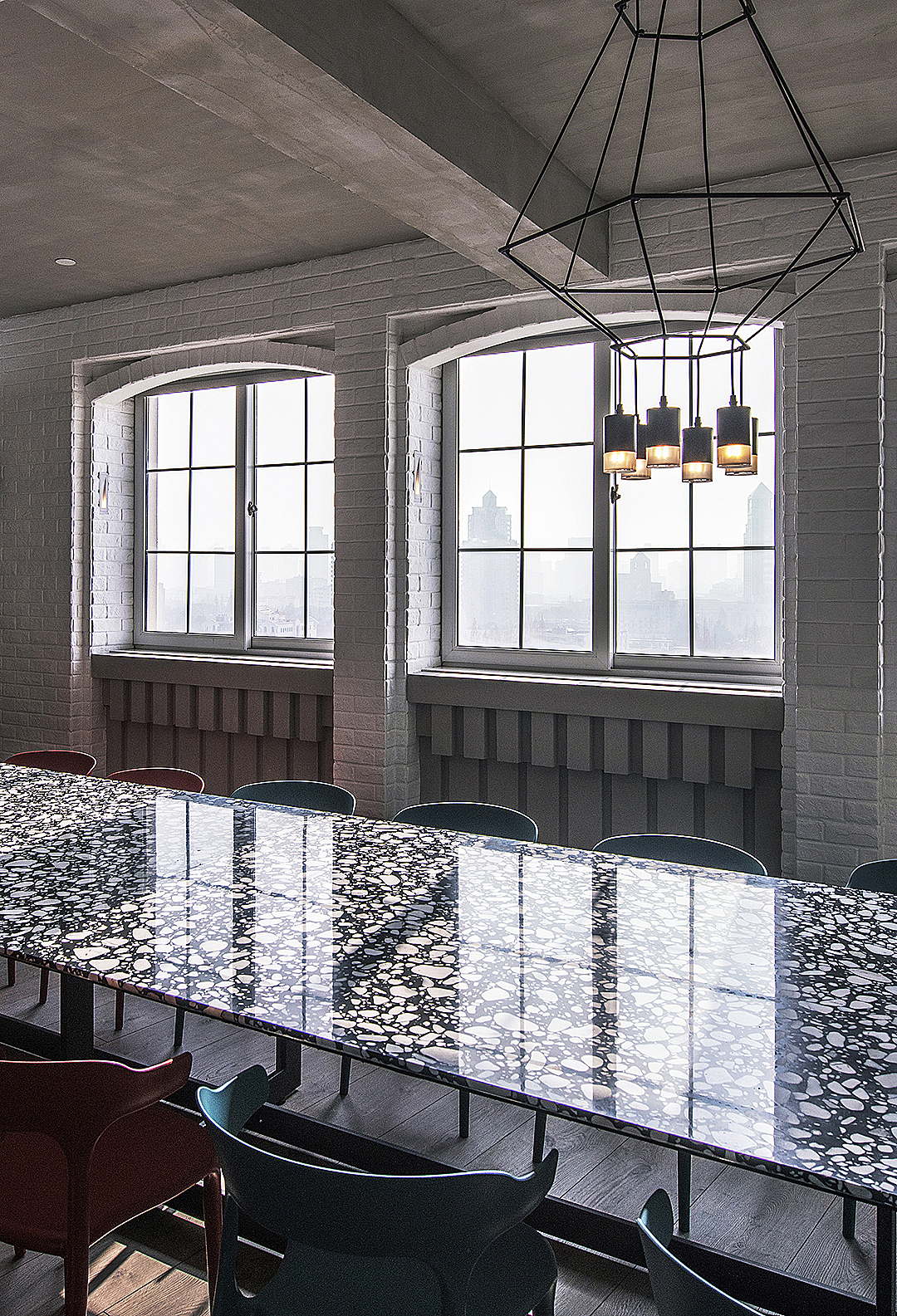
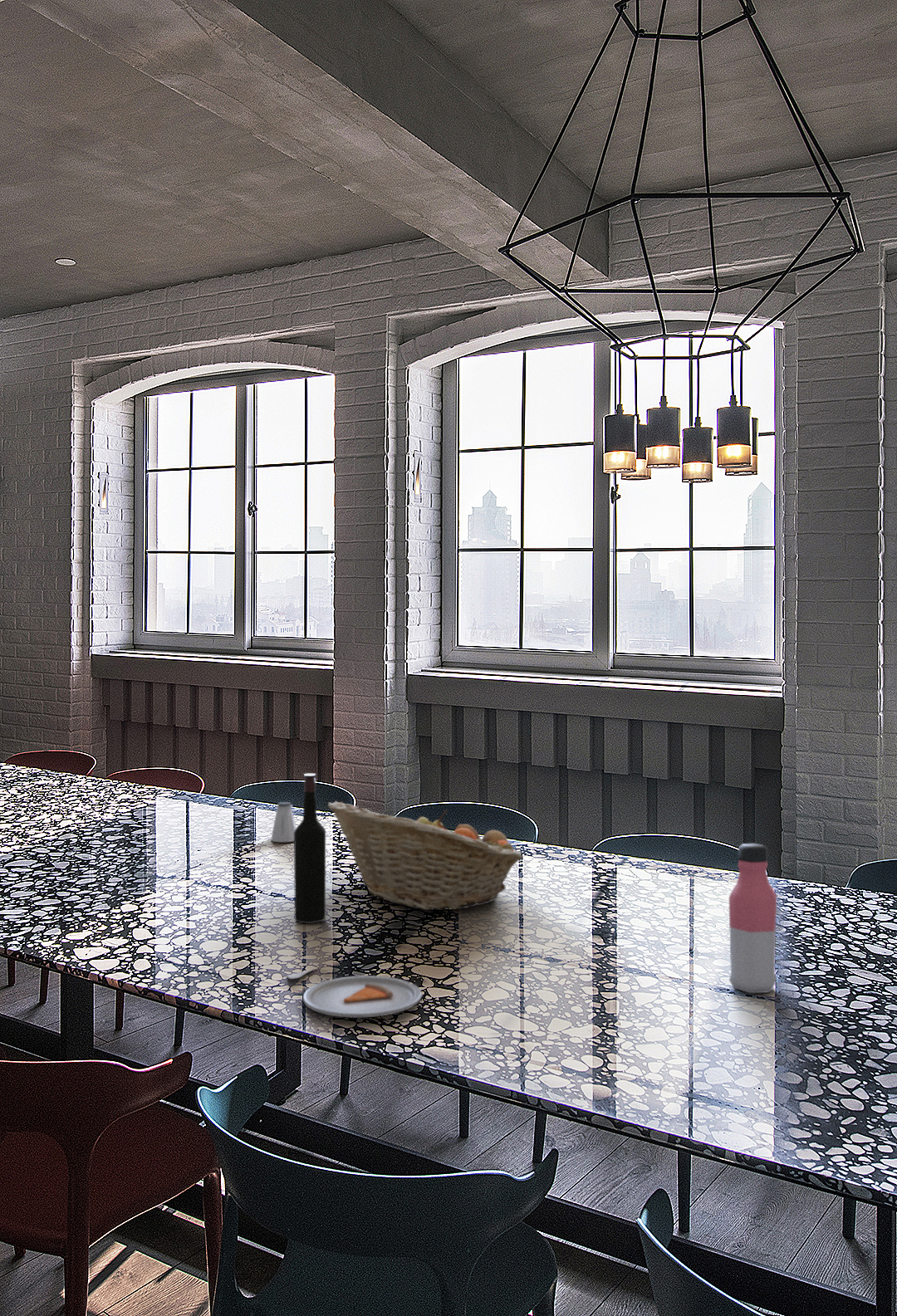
+ dinner plate (349, 989)
+ water bottle (752, 916)
+ fruit basket (423, 847)
+ saltshaker (284, 821)
+ wine bottle (310, 847)
